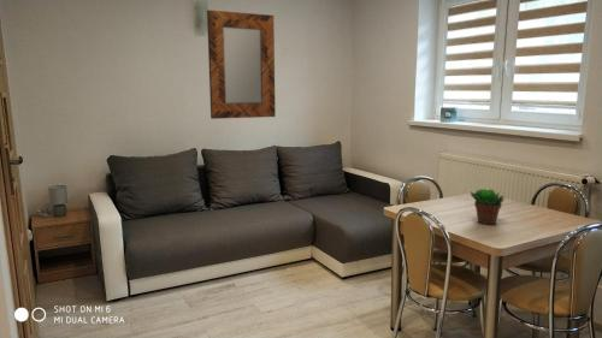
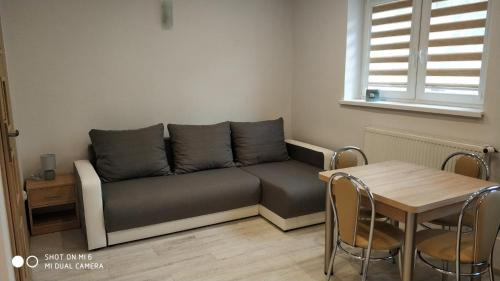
- succulent plant (486, 204)
- home mirror (242, 66)
